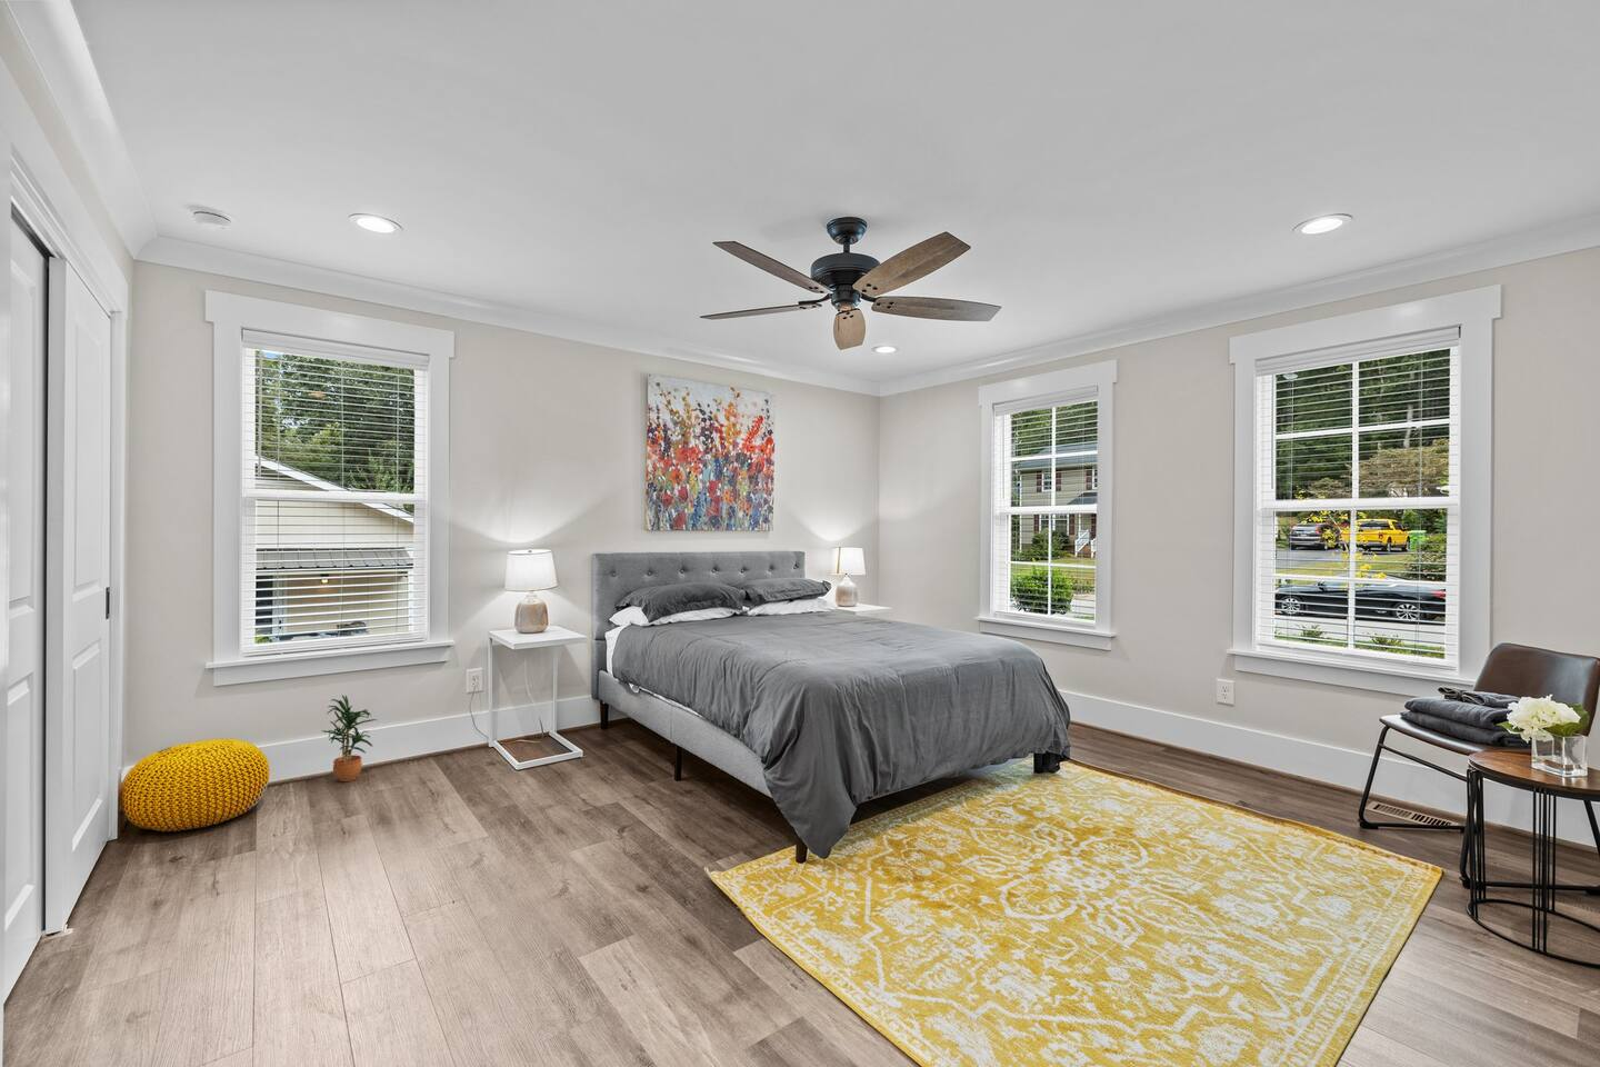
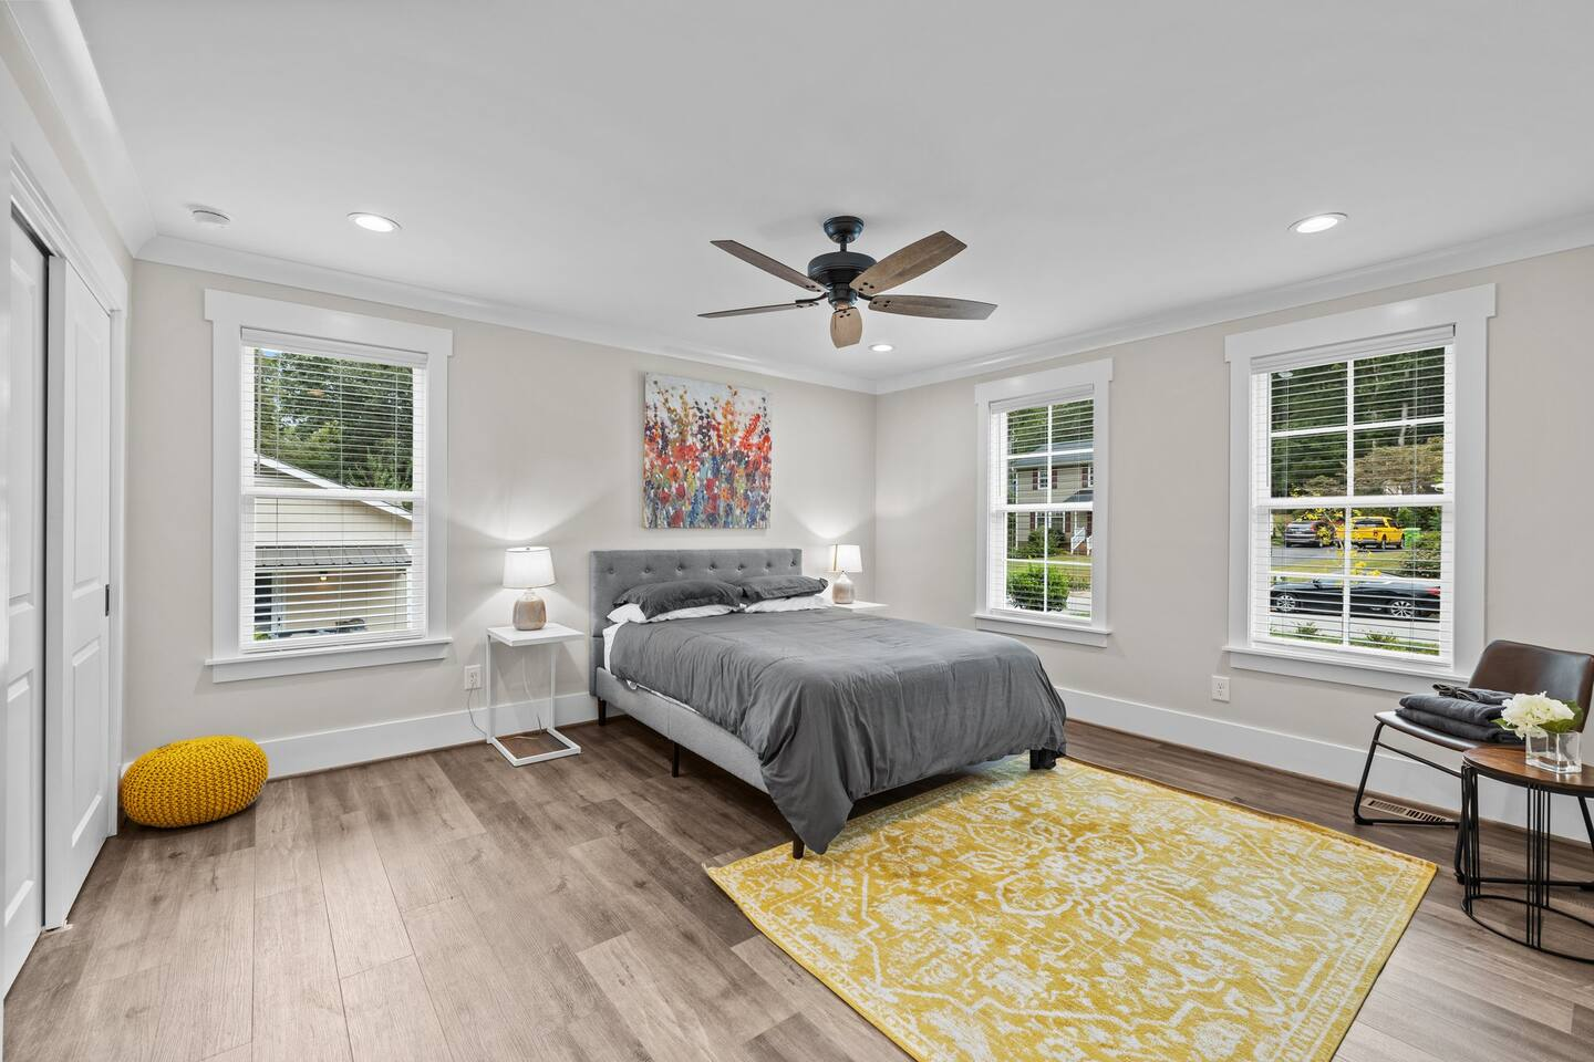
- potted plant (350, 736)
